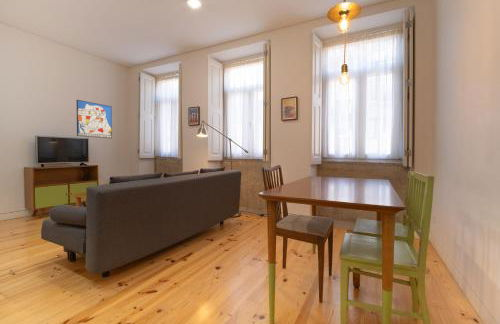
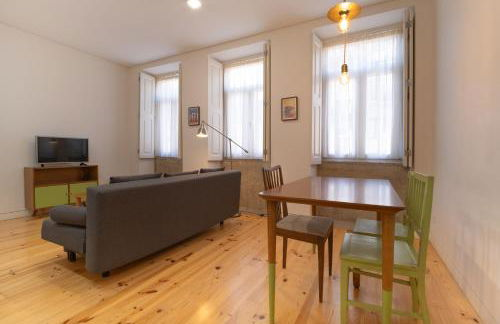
- wall art (95, 120)
